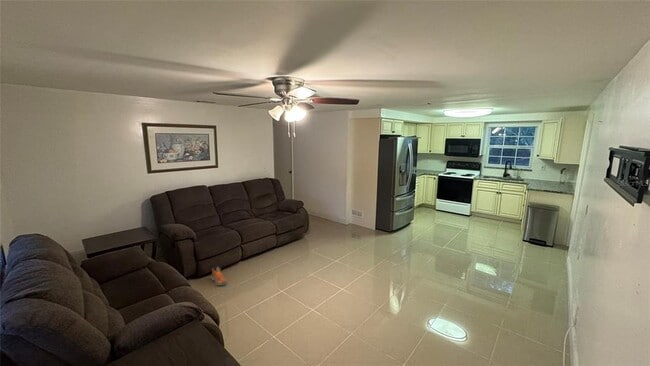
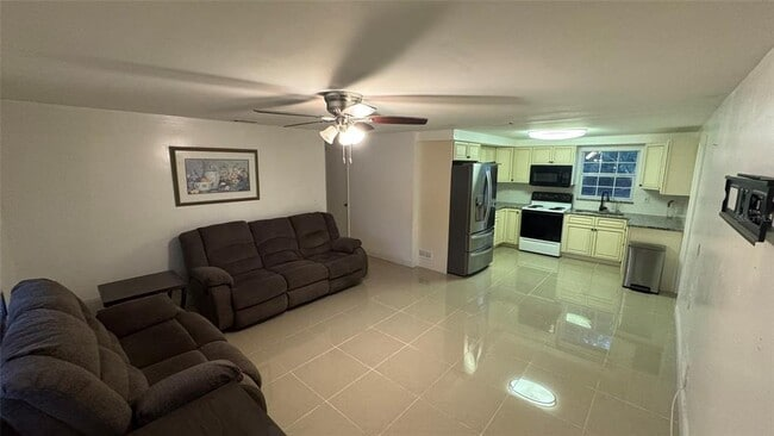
- sneaker (218, 274)
